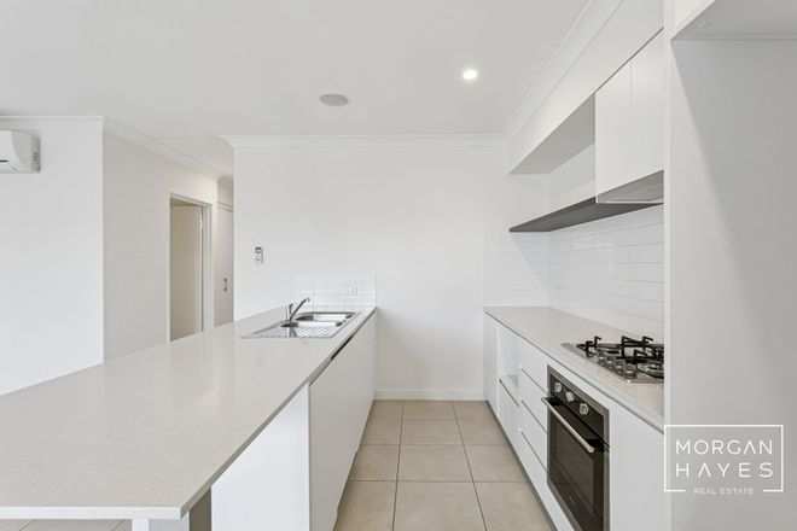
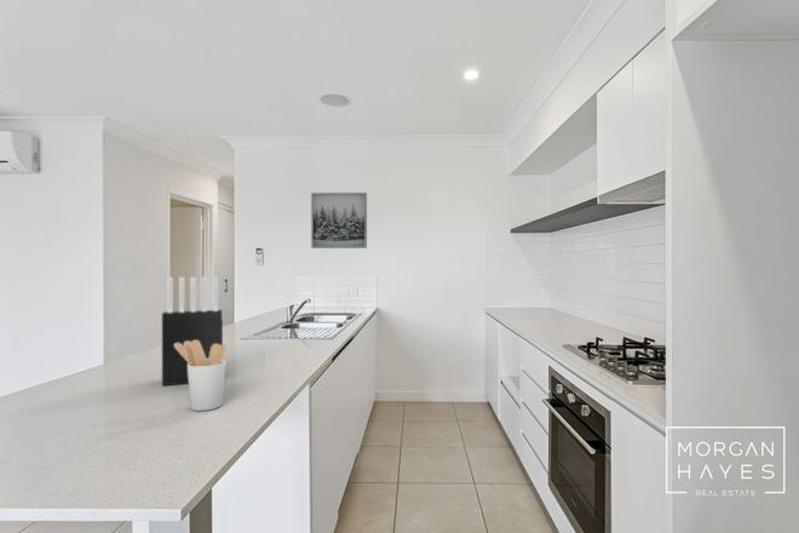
+ wall art (339, 220)
+ utensil holder (200, 372)
+ knife block (194, 327)
